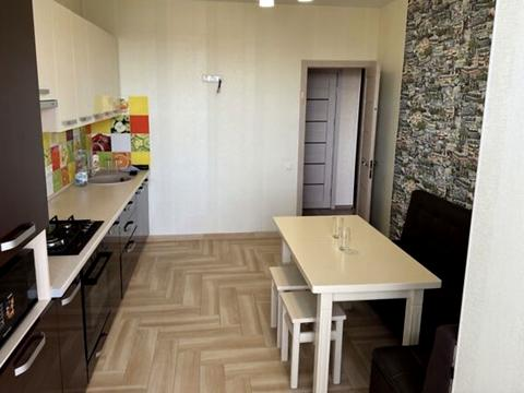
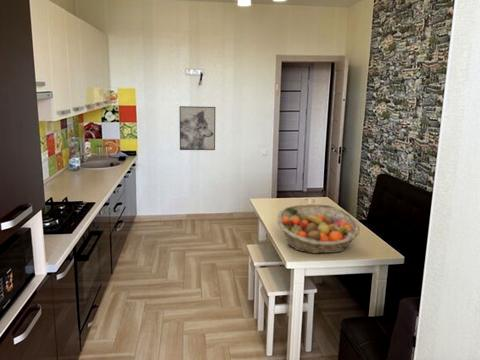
+ wall art (197, 128)
+ fruit basket (317, 228)
